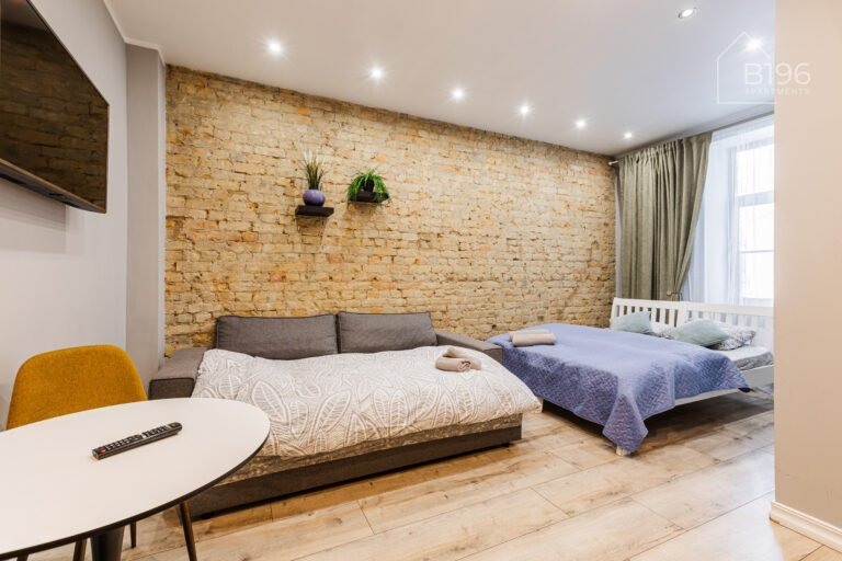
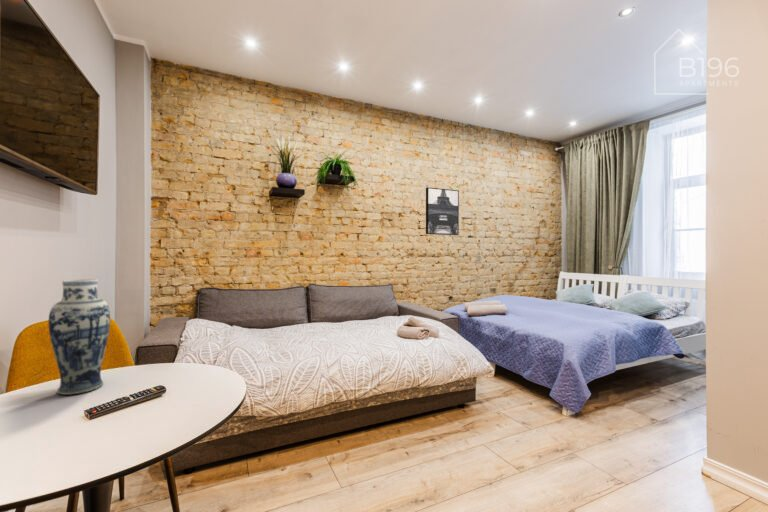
+ vase (80, 334)
+ wall art (442, 211)
